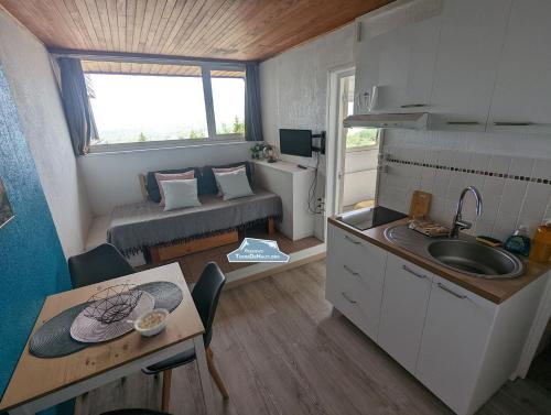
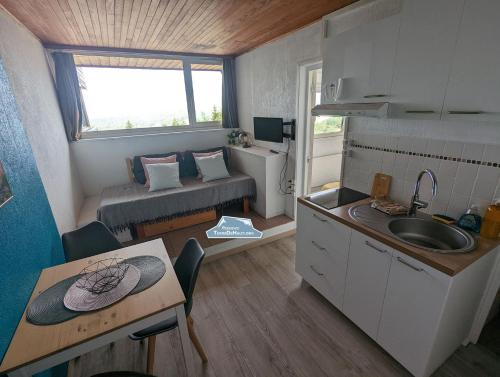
- legume (151, 323)
